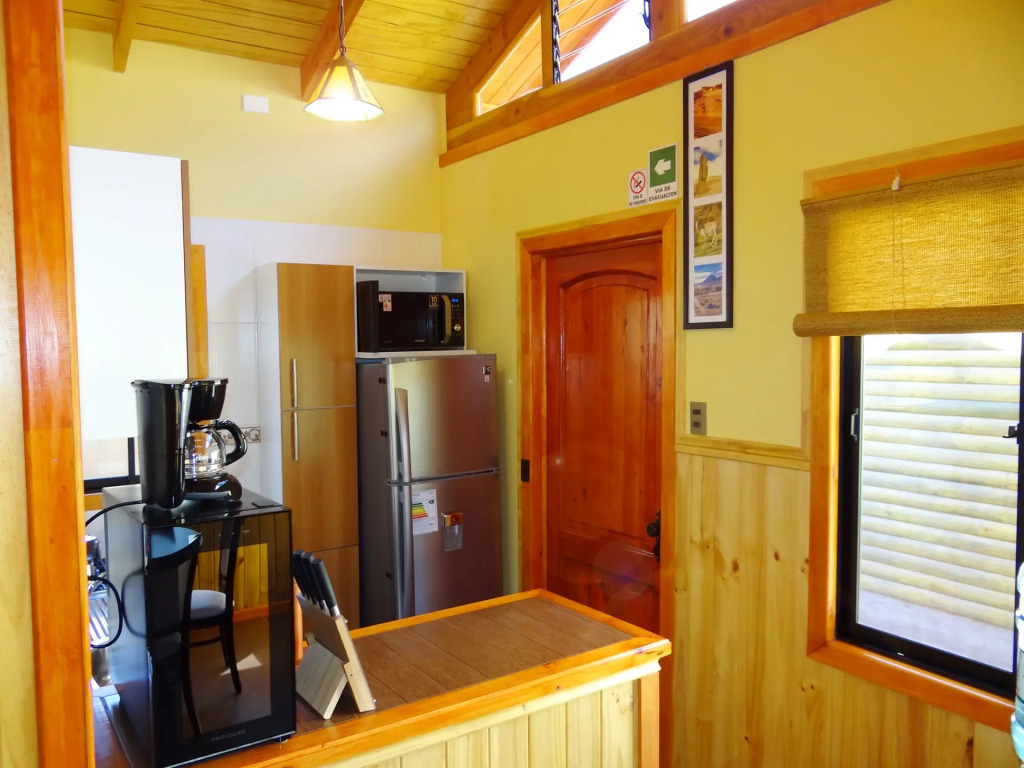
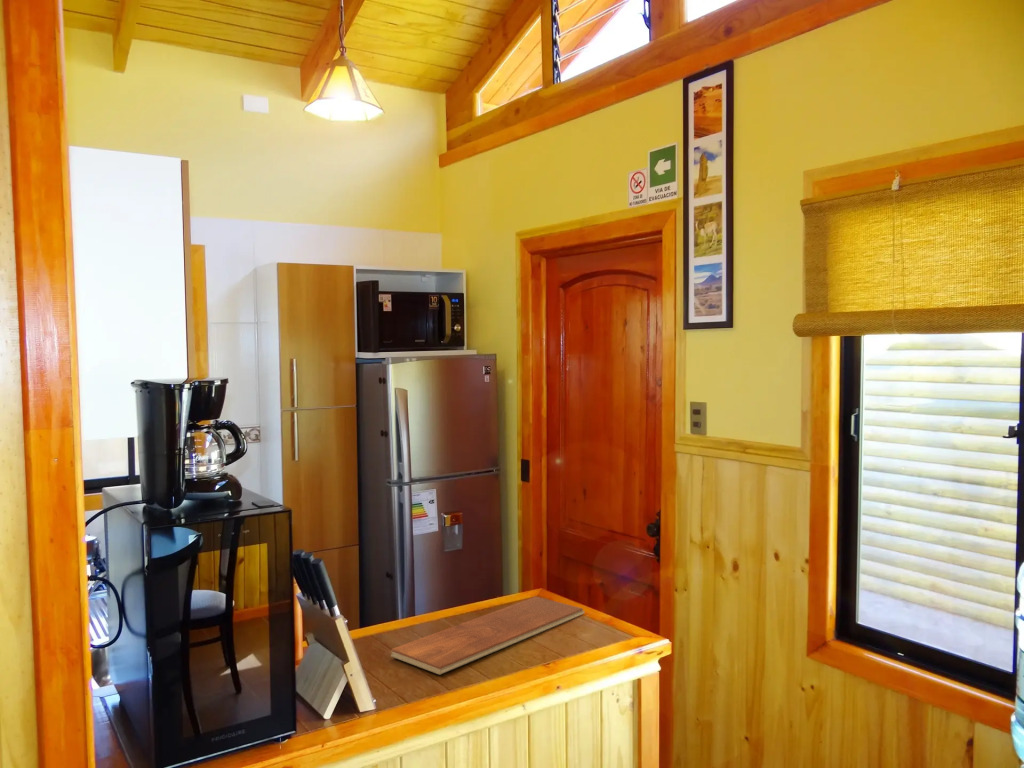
+ chopping board (494, 630)
